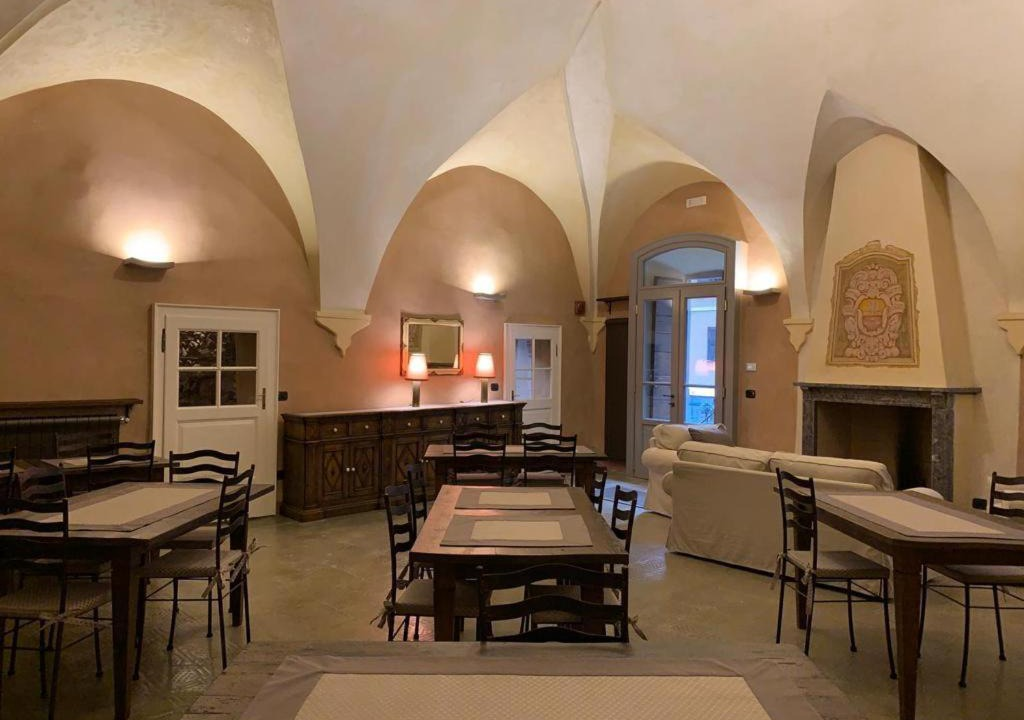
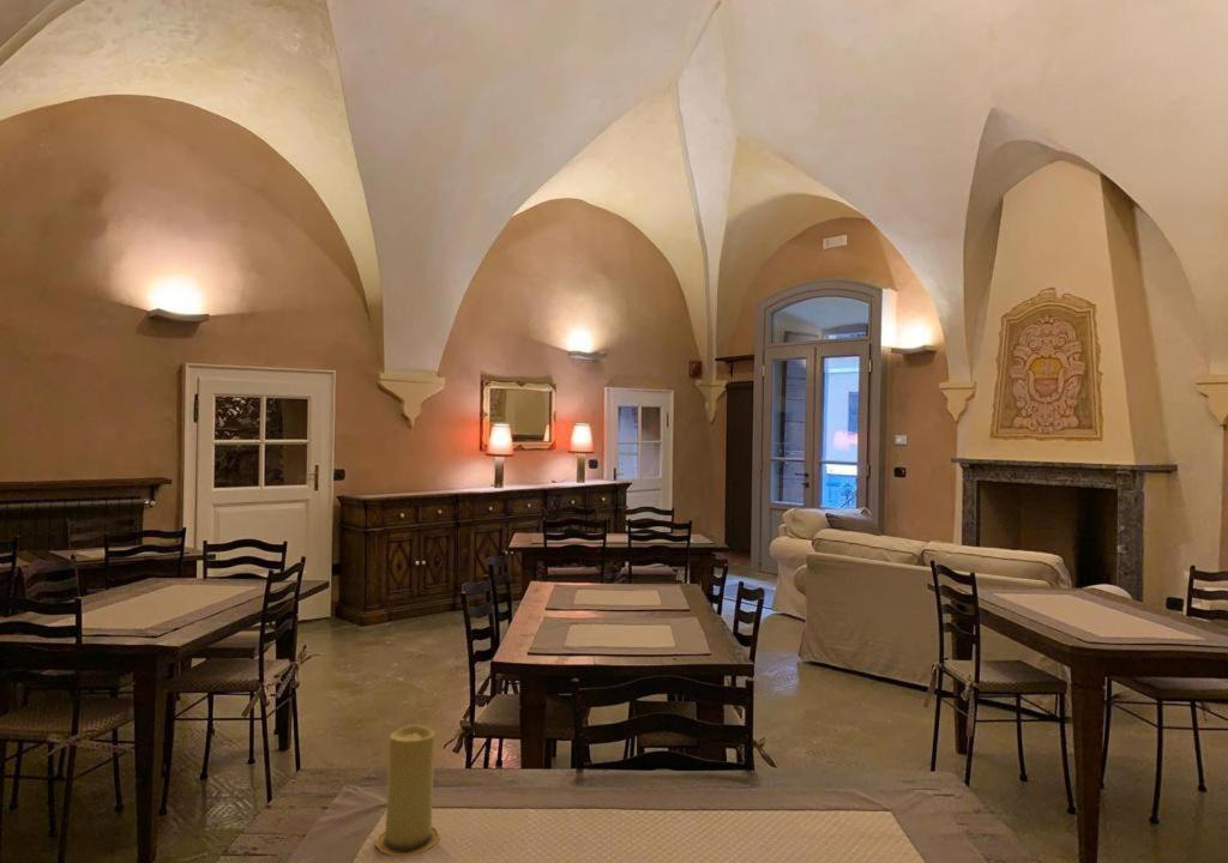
+ candle (409, 785)
